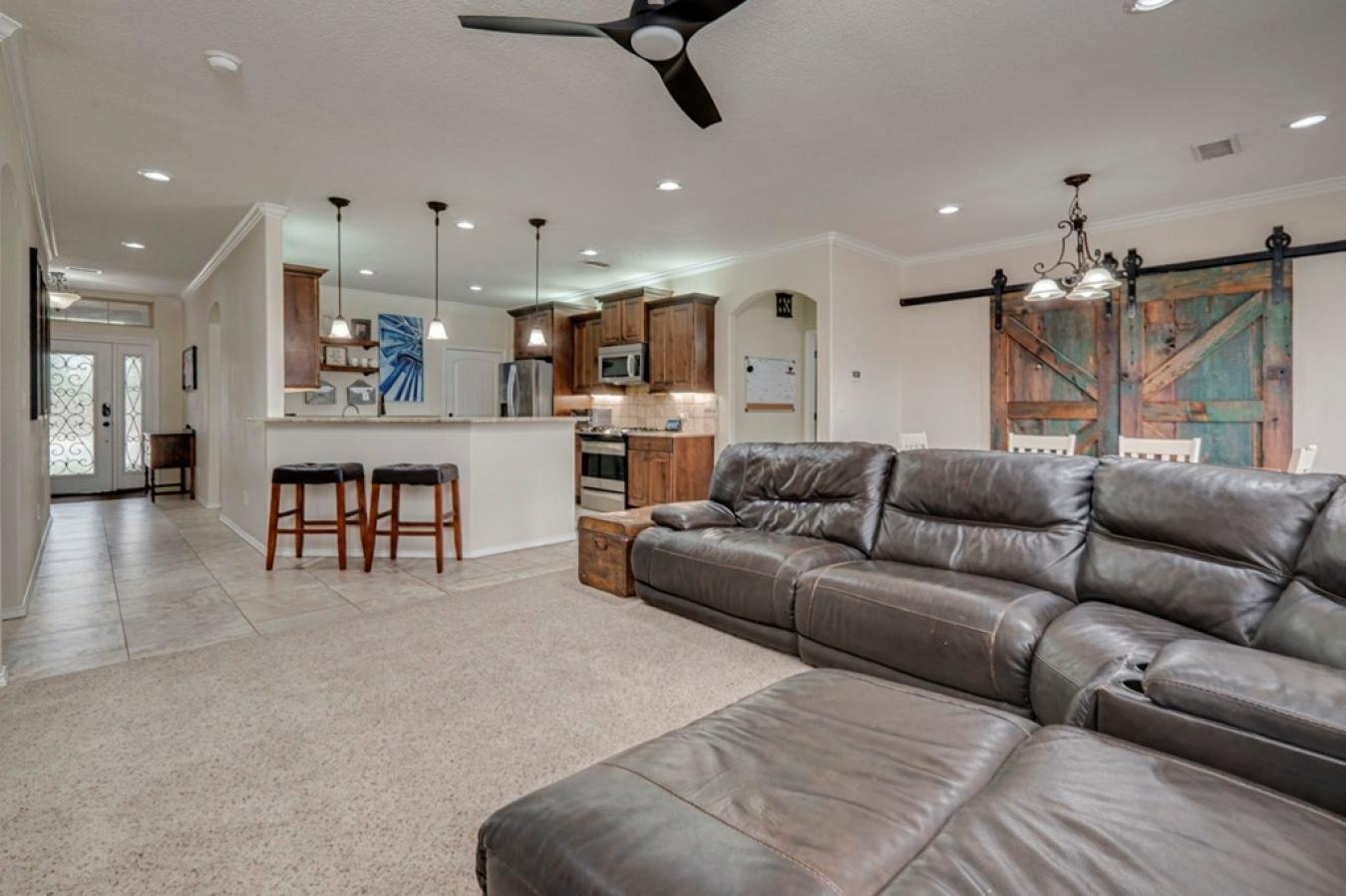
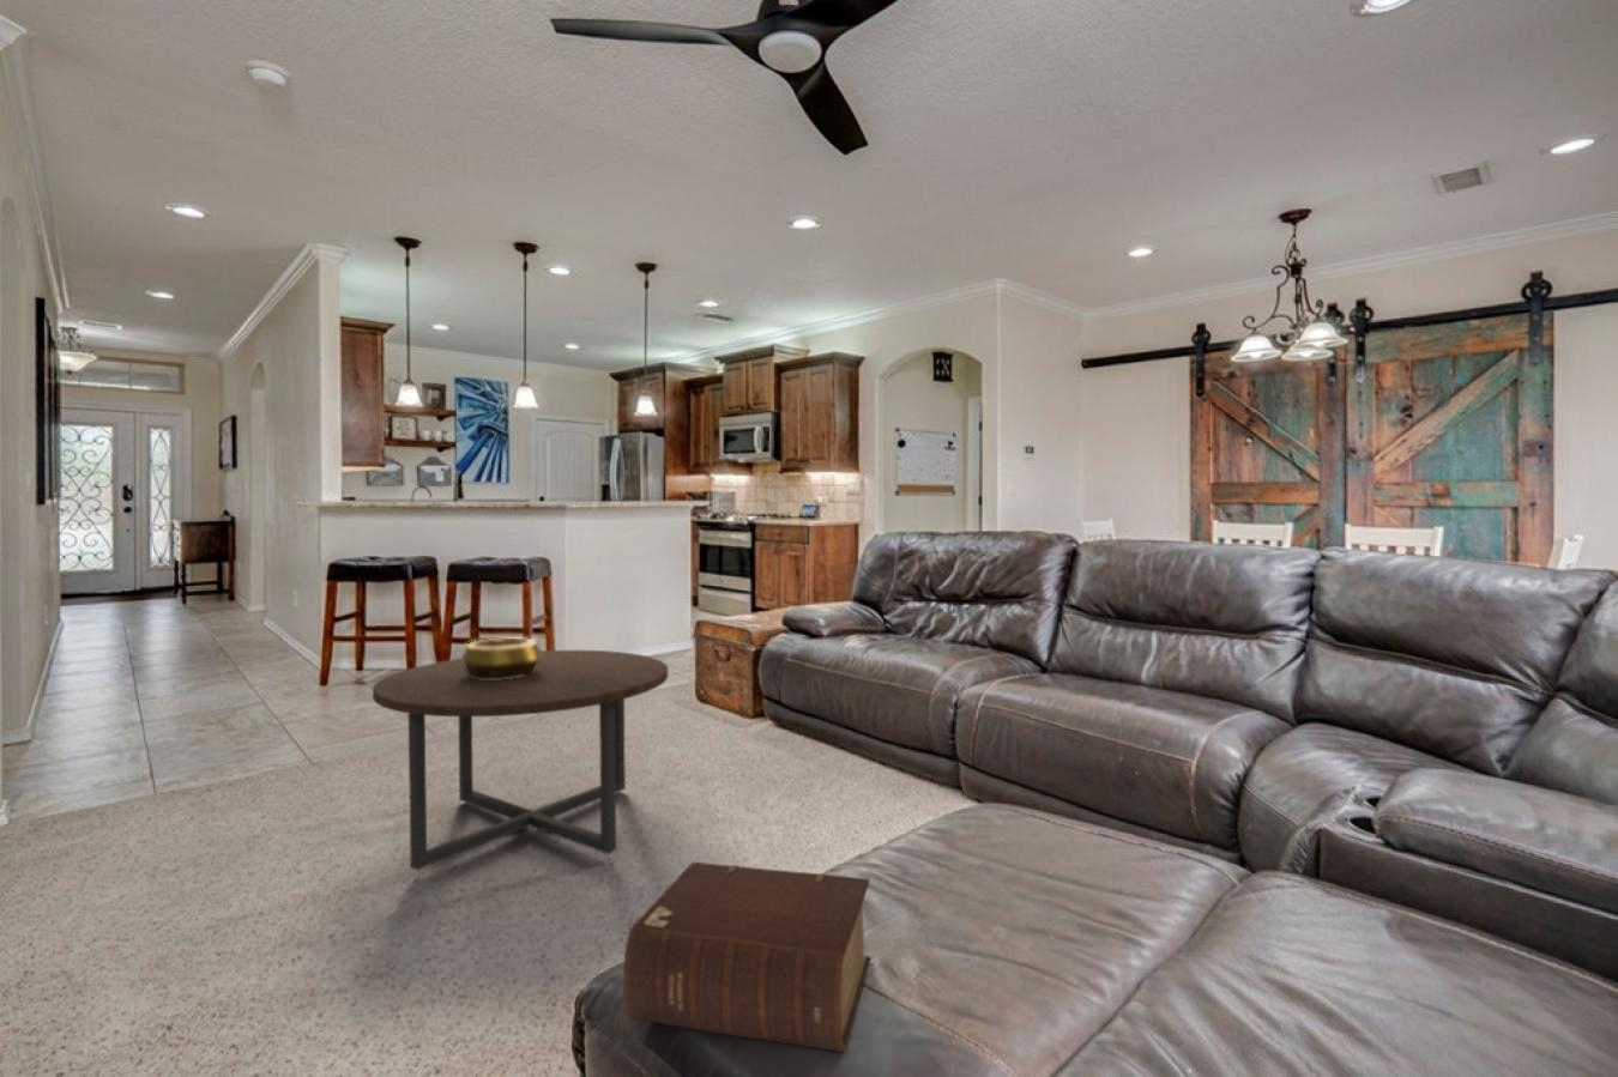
+ bible (756, 947)
+ coffee table (524, 714)
+ decorative bowl (502, 657)
